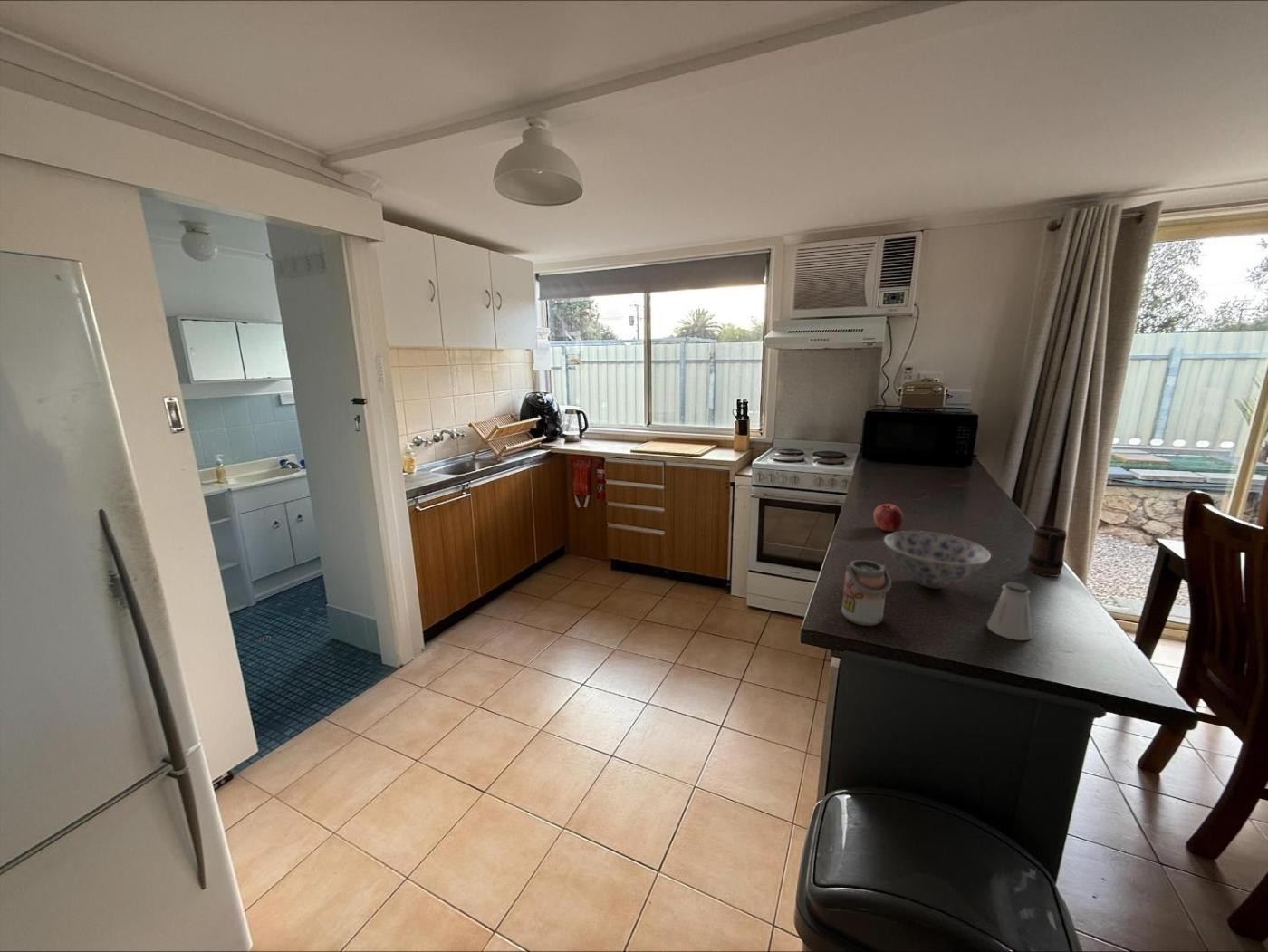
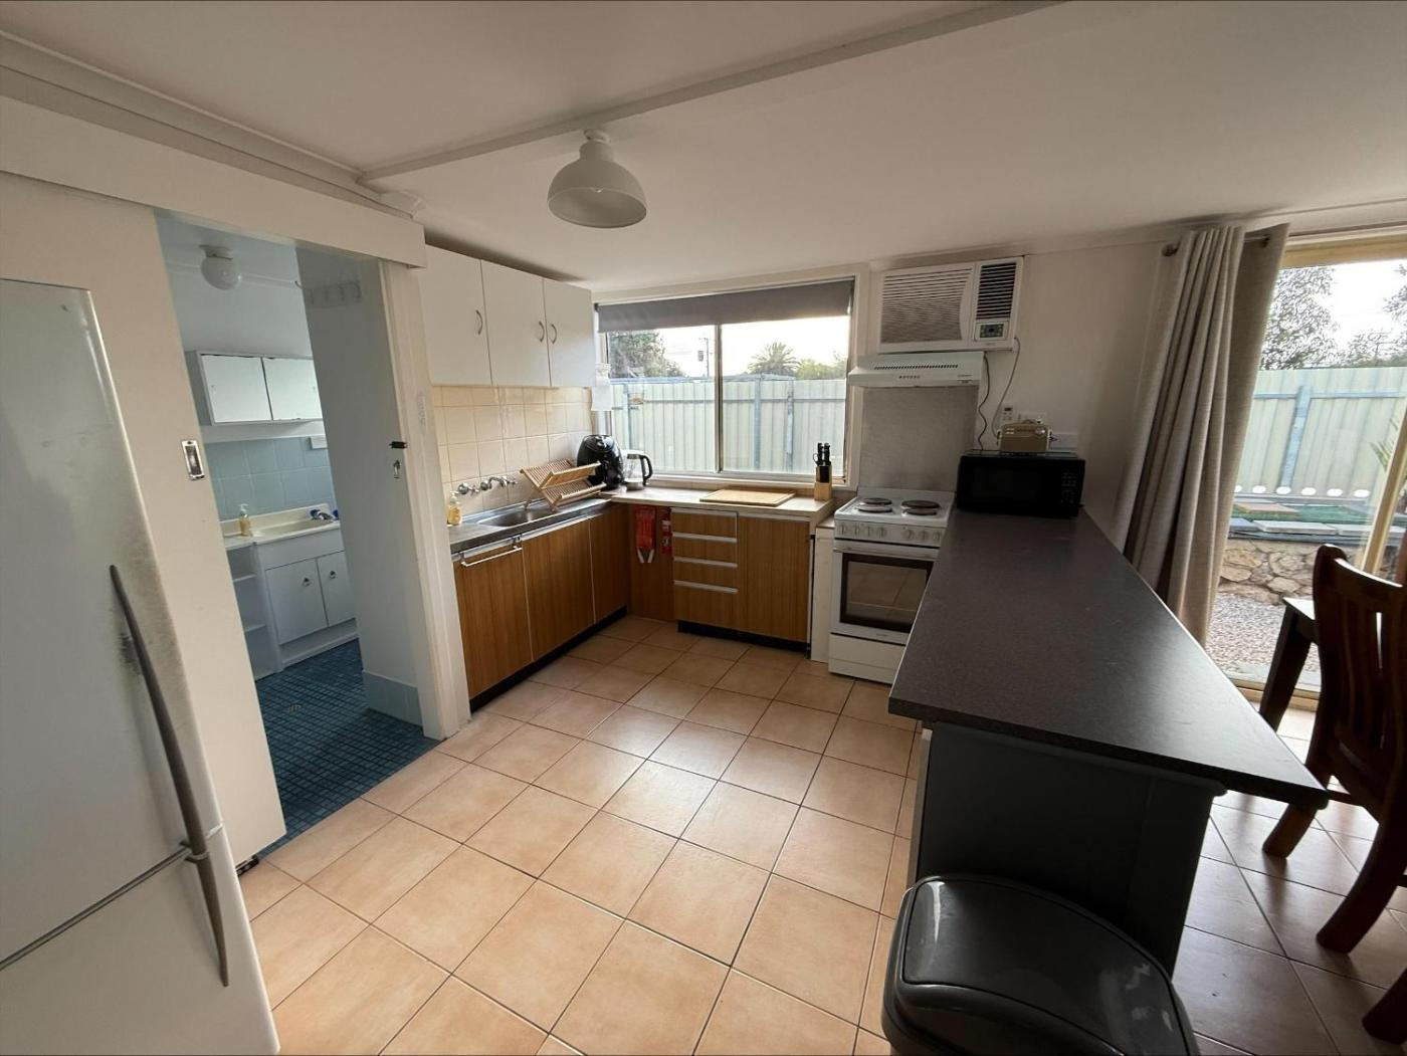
- beverage can (865, 592)
- saltshaker (1013, 608)
- mug (1048, 552)
- apple (888, 516)
- bowl (932, 564)
